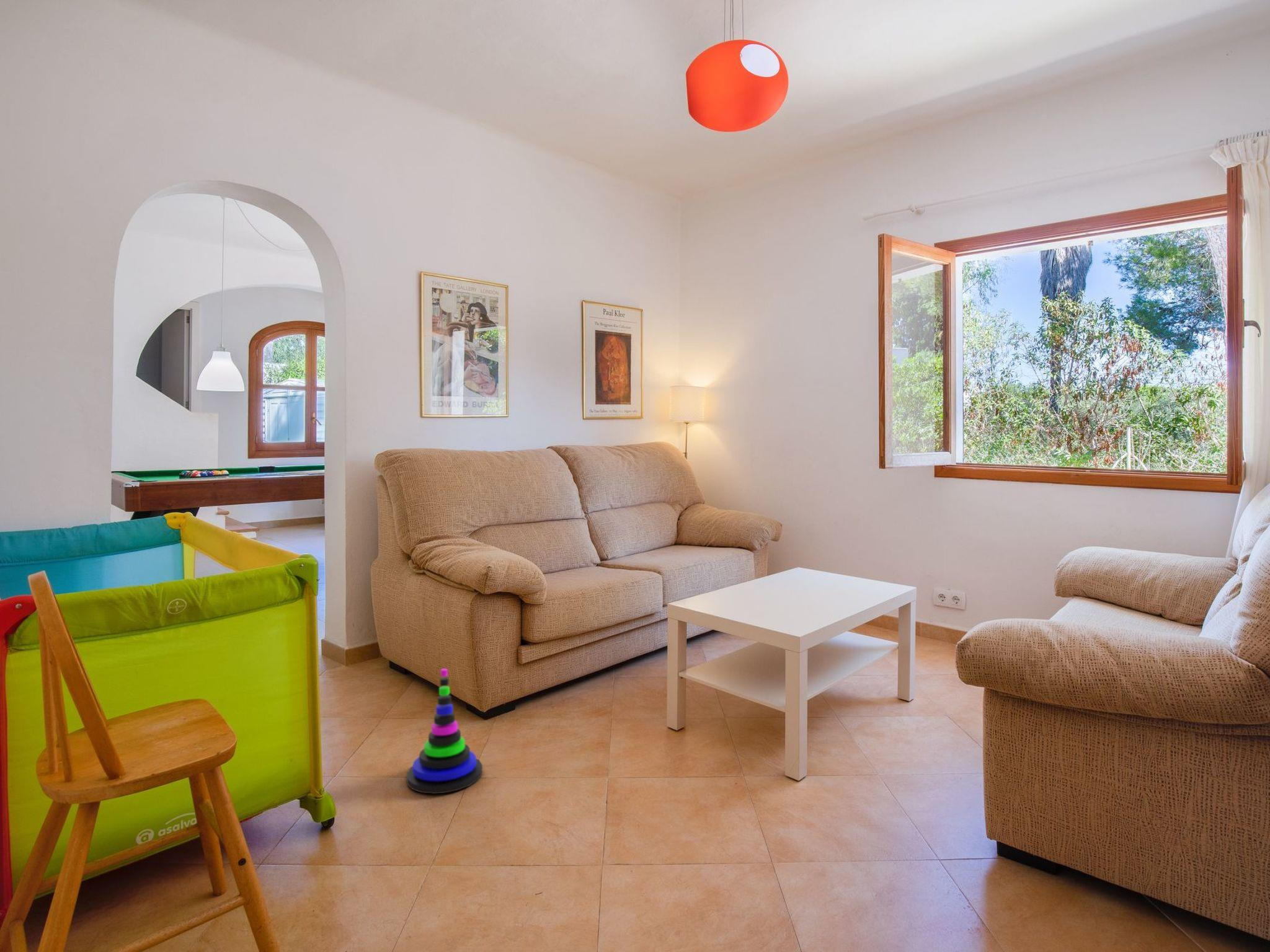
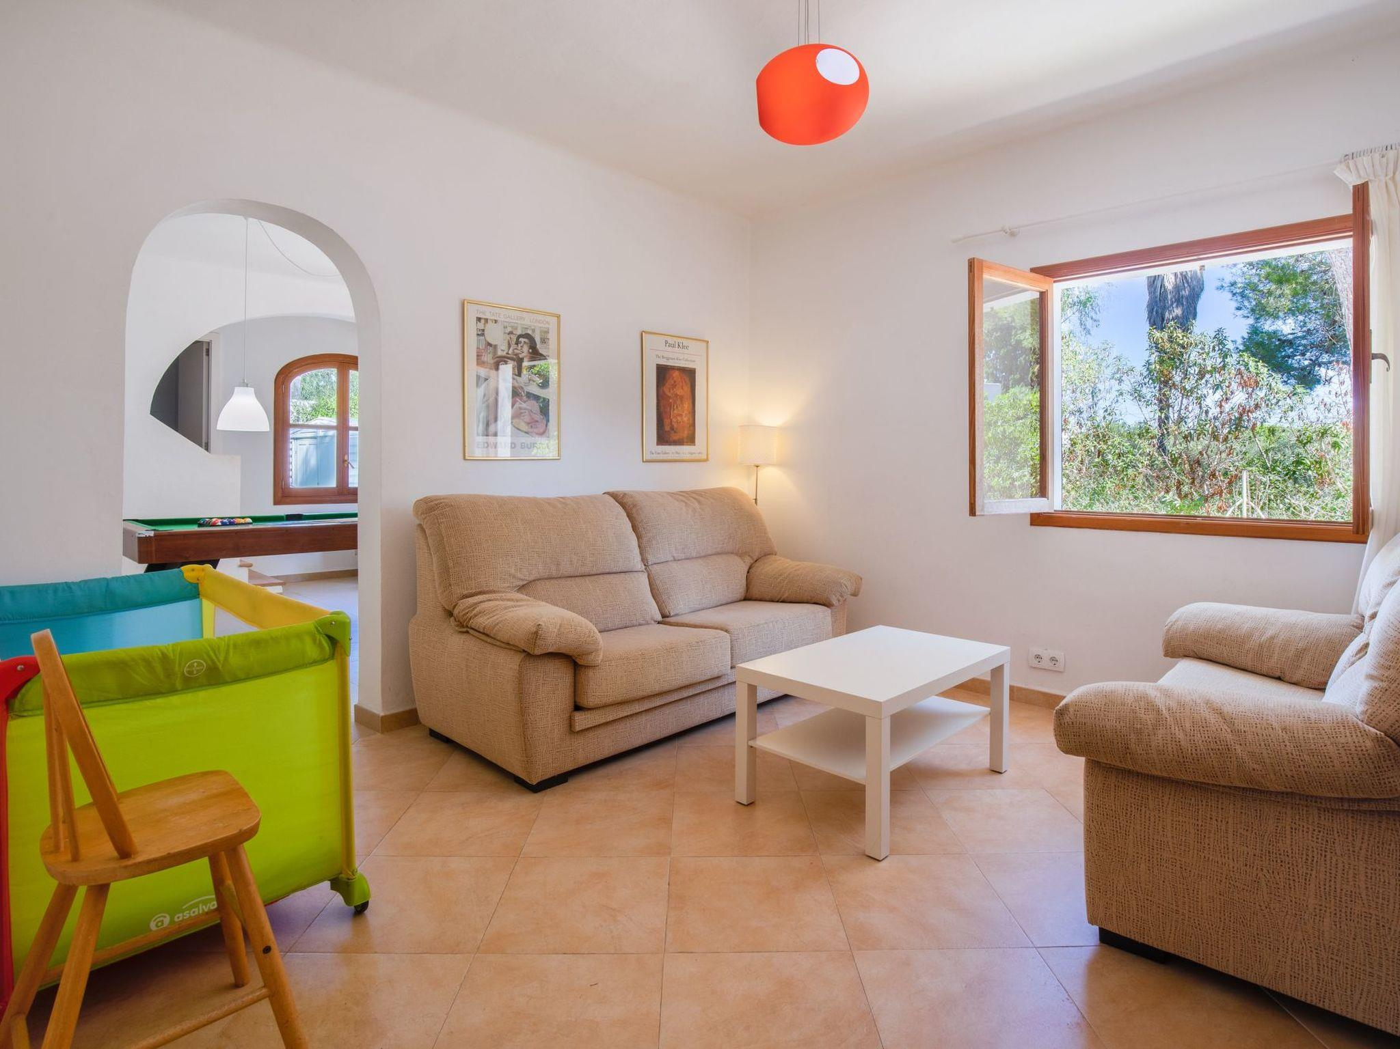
- stacking toy (444, 723)
